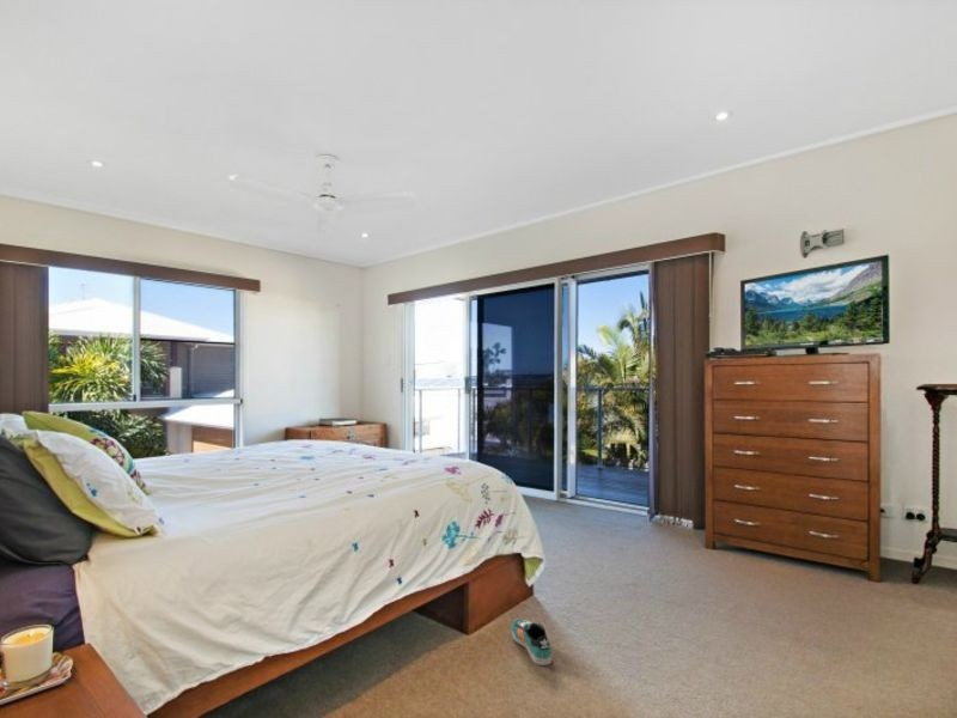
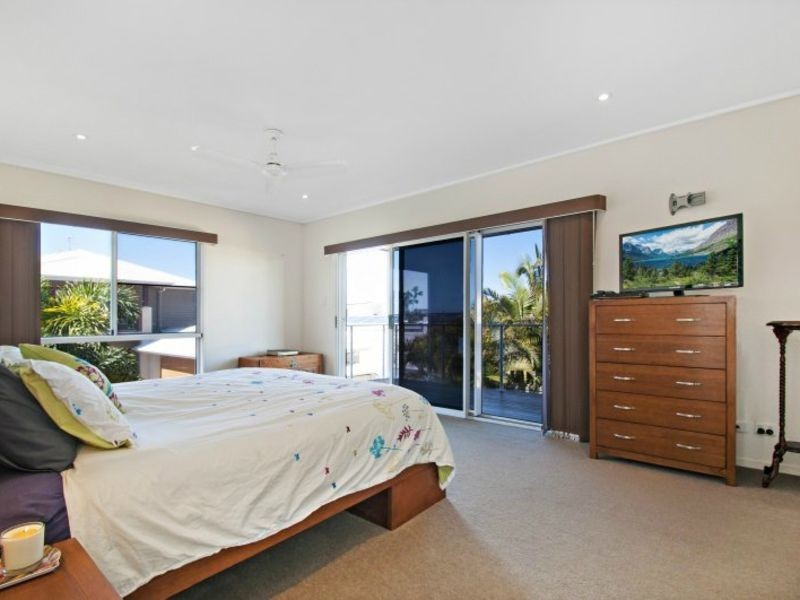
- sneaker (531, 632)
